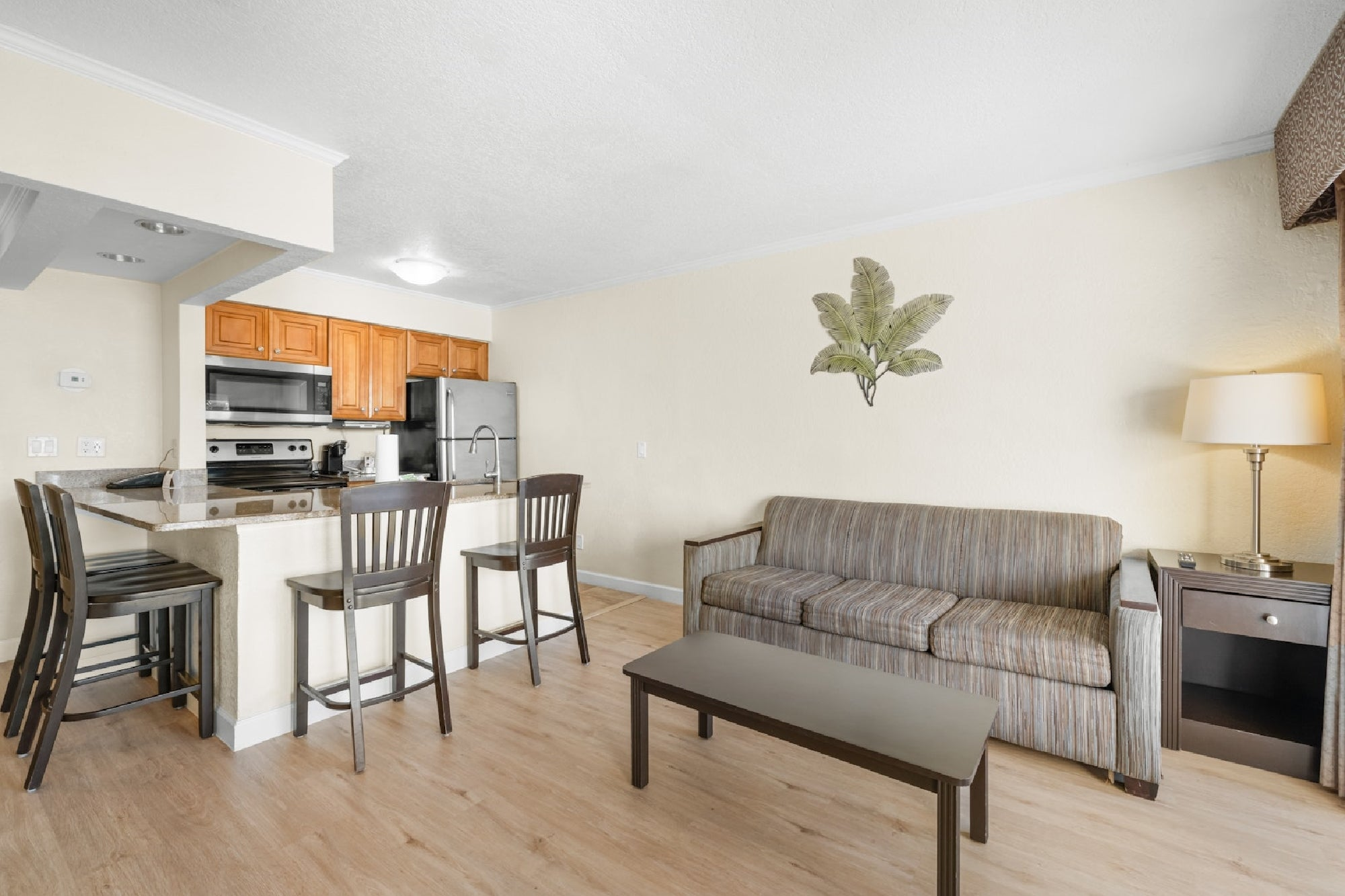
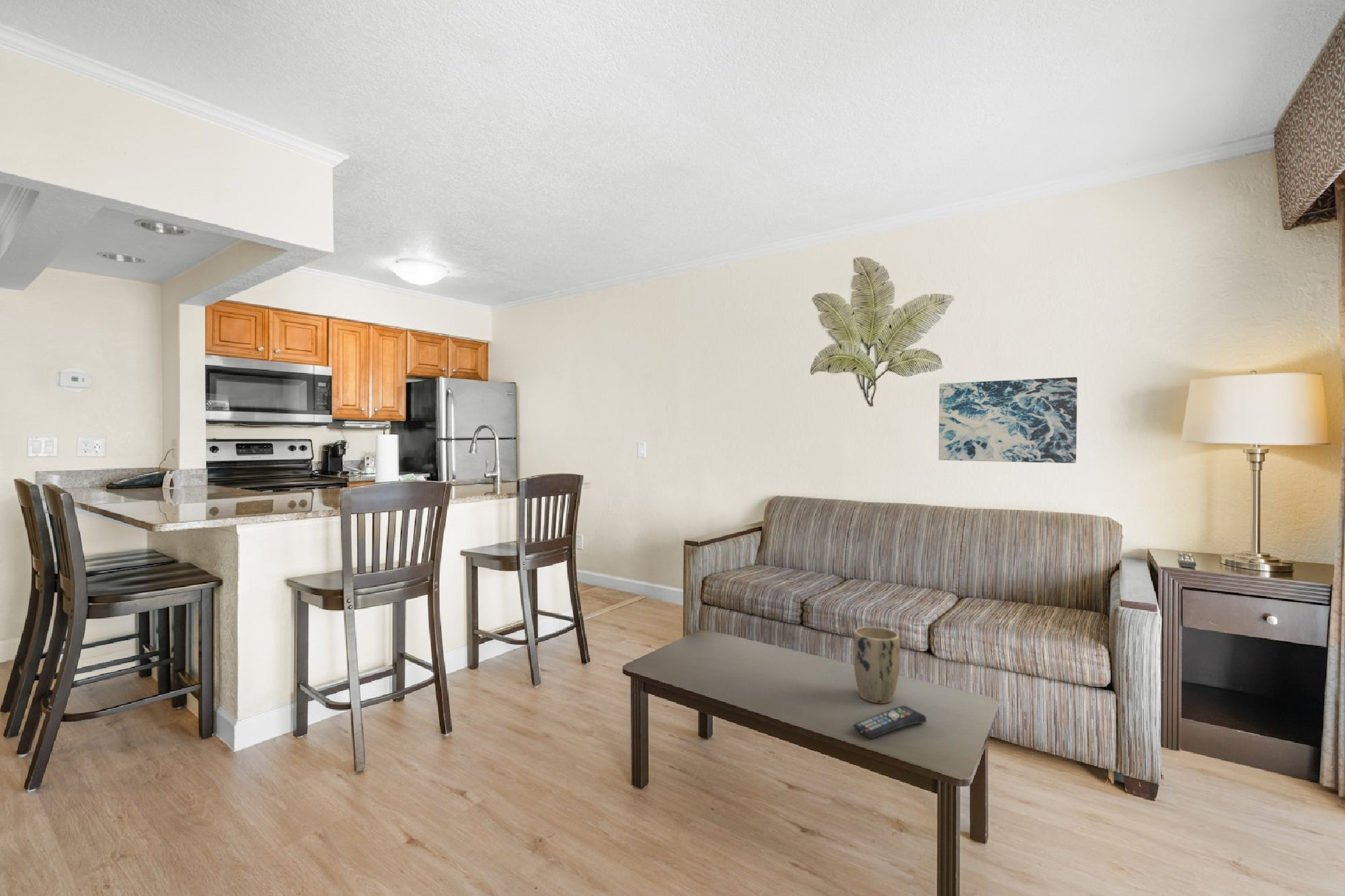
+ wall art (1004, 421)
+ remote control (890, 721)
+ plant pot (876, 665)
